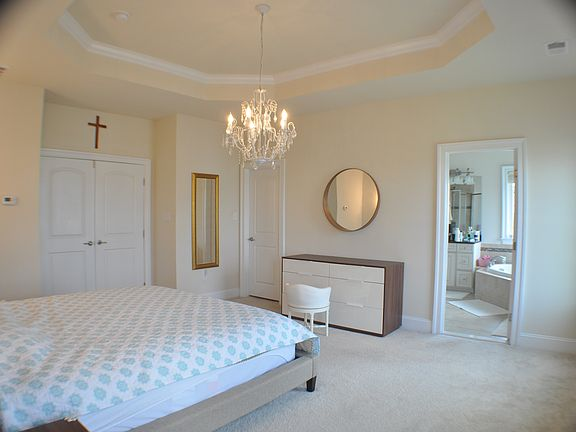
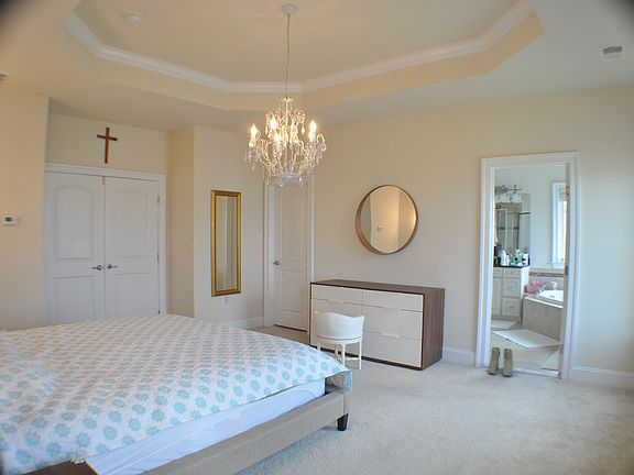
+ boots (503, 360)
